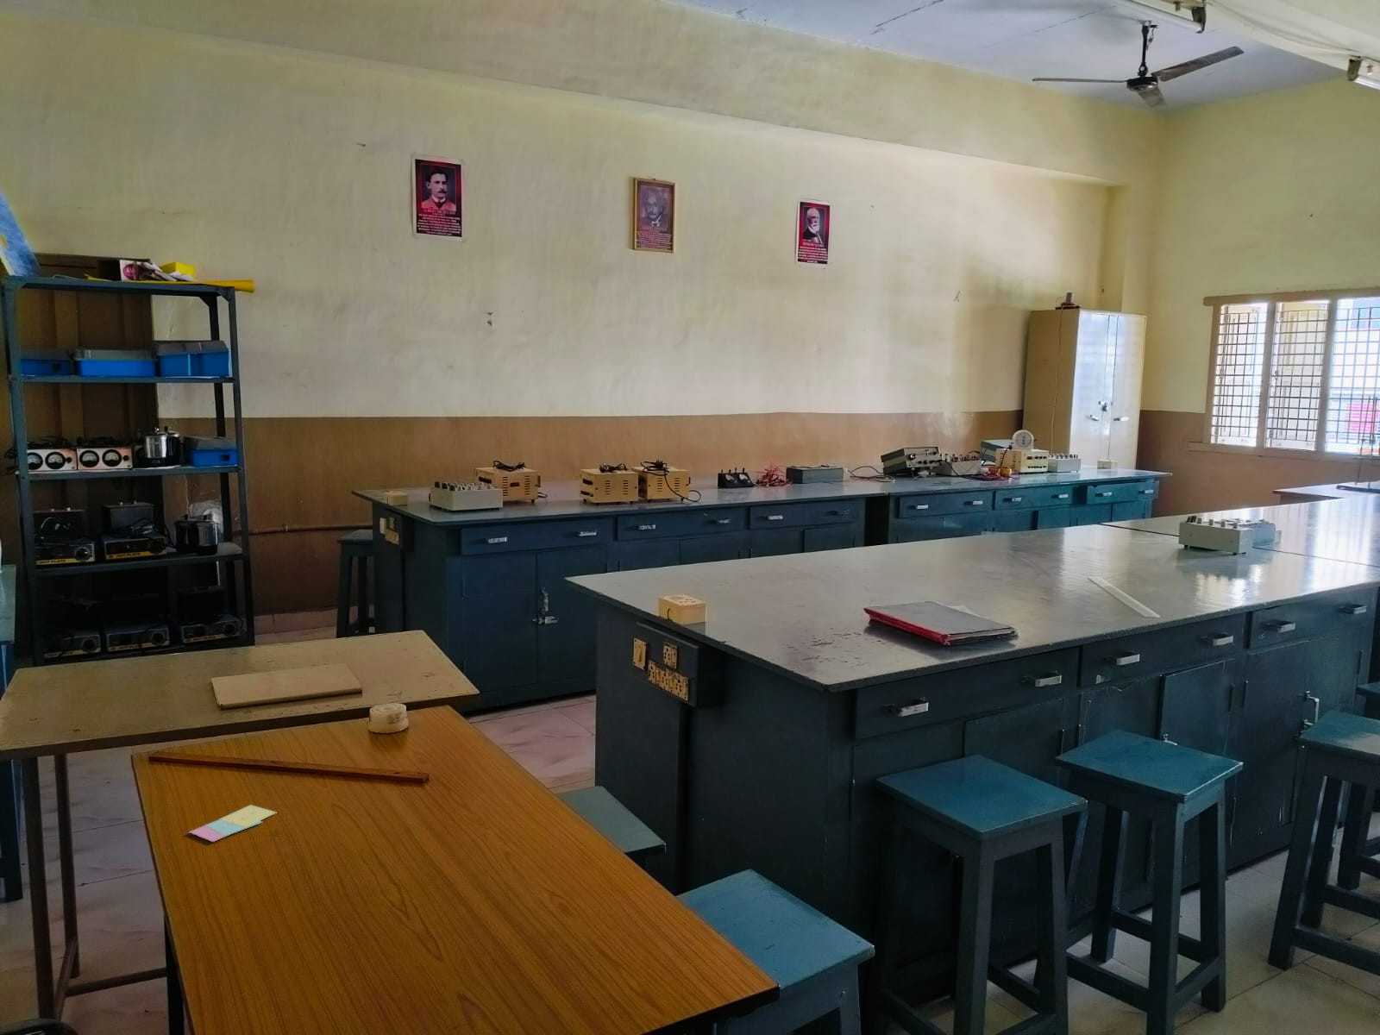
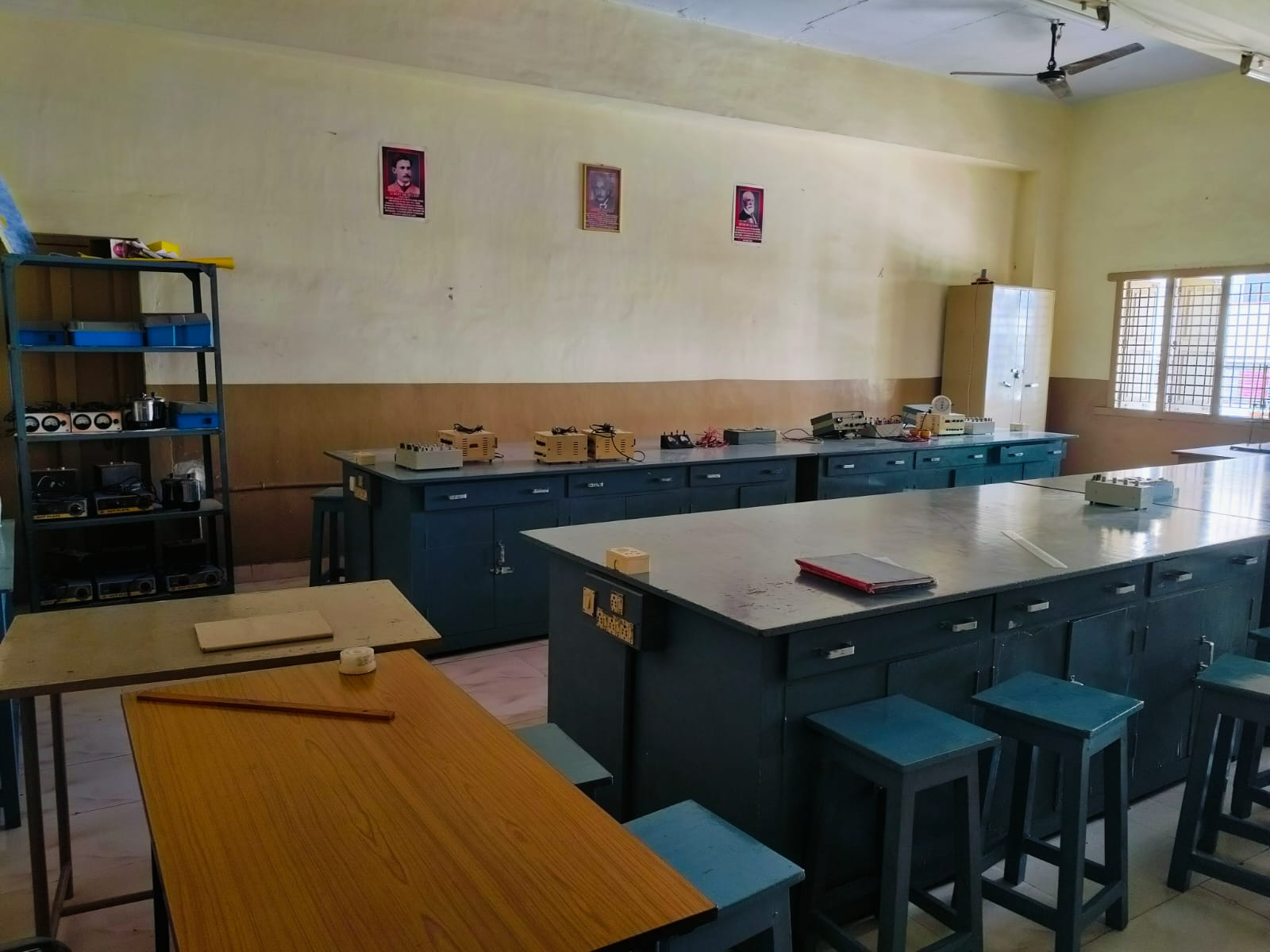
- sticky notes (235, 822)
